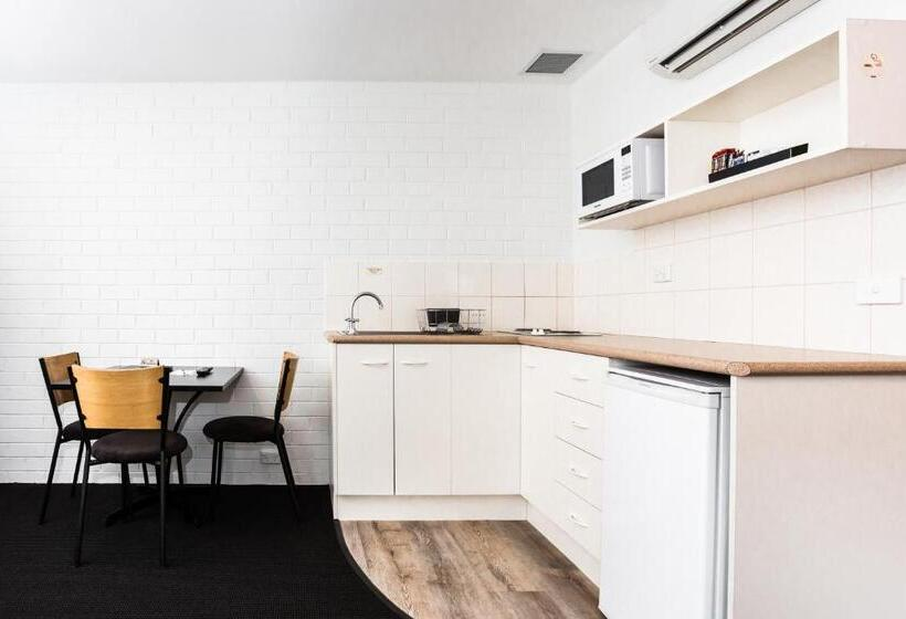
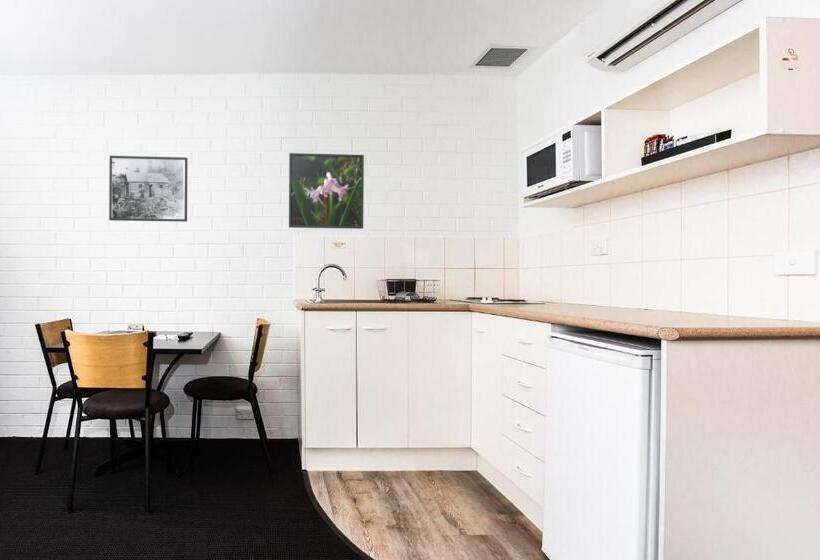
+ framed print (326, 191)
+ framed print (148, 188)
